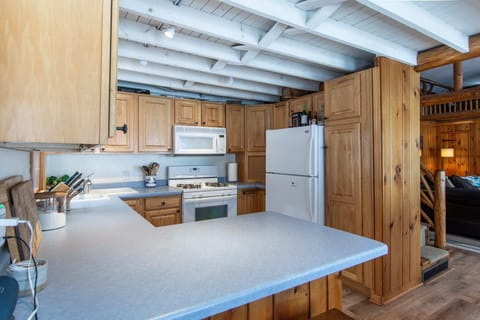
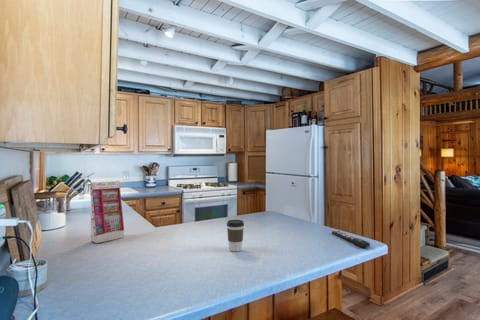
+ gift box (107, 210)
+ coffee cup (235, 235)
+ remote control (349, 238)
